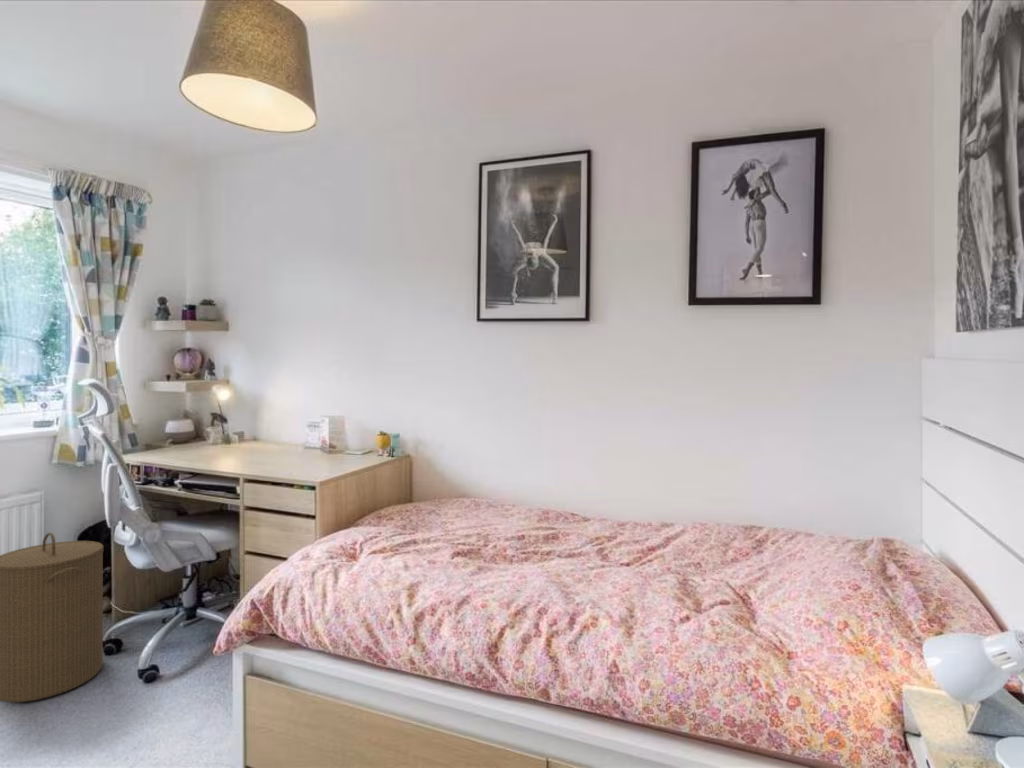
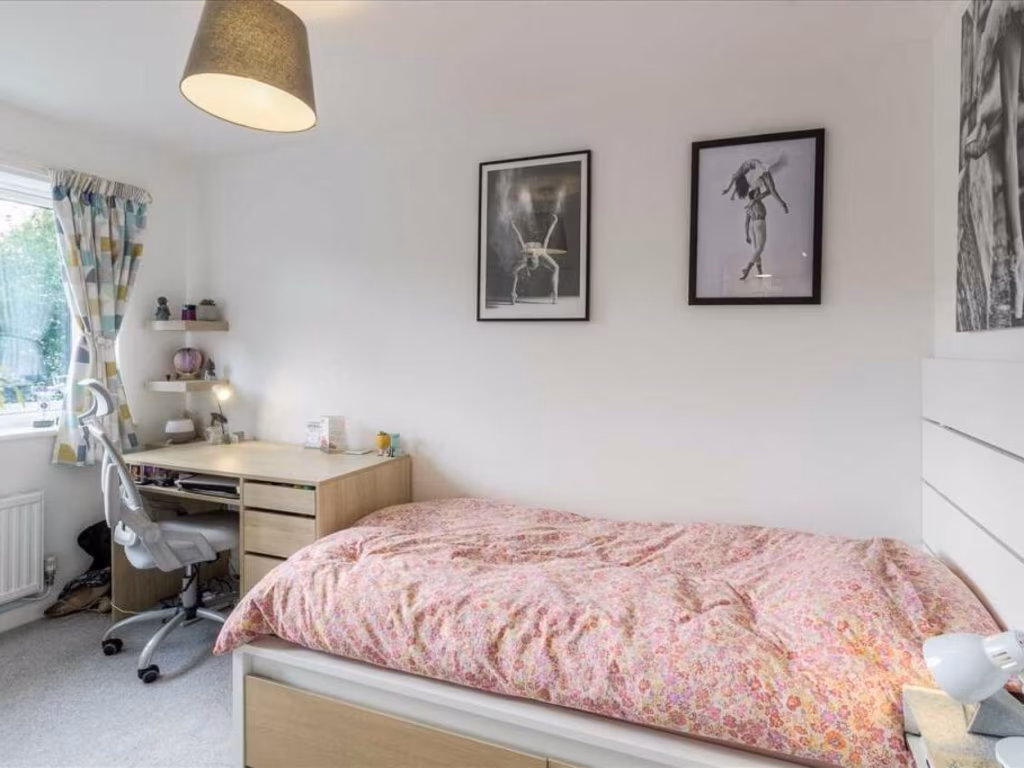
- laundry hamper (49, 605)
